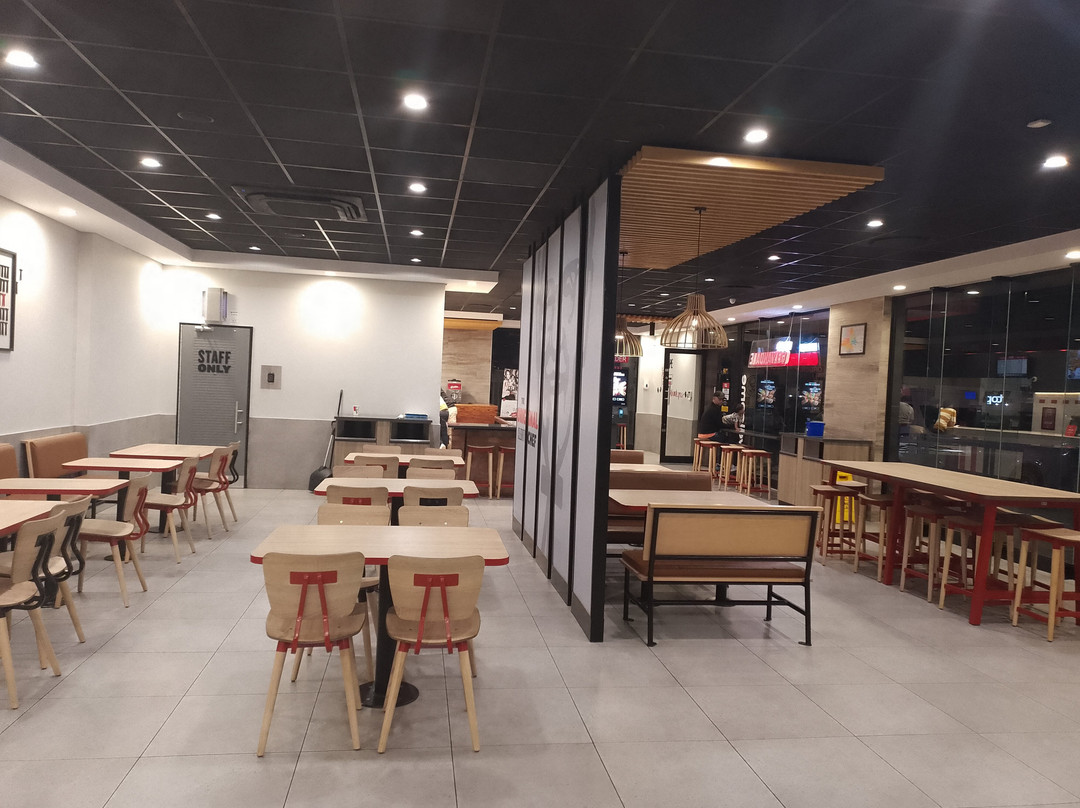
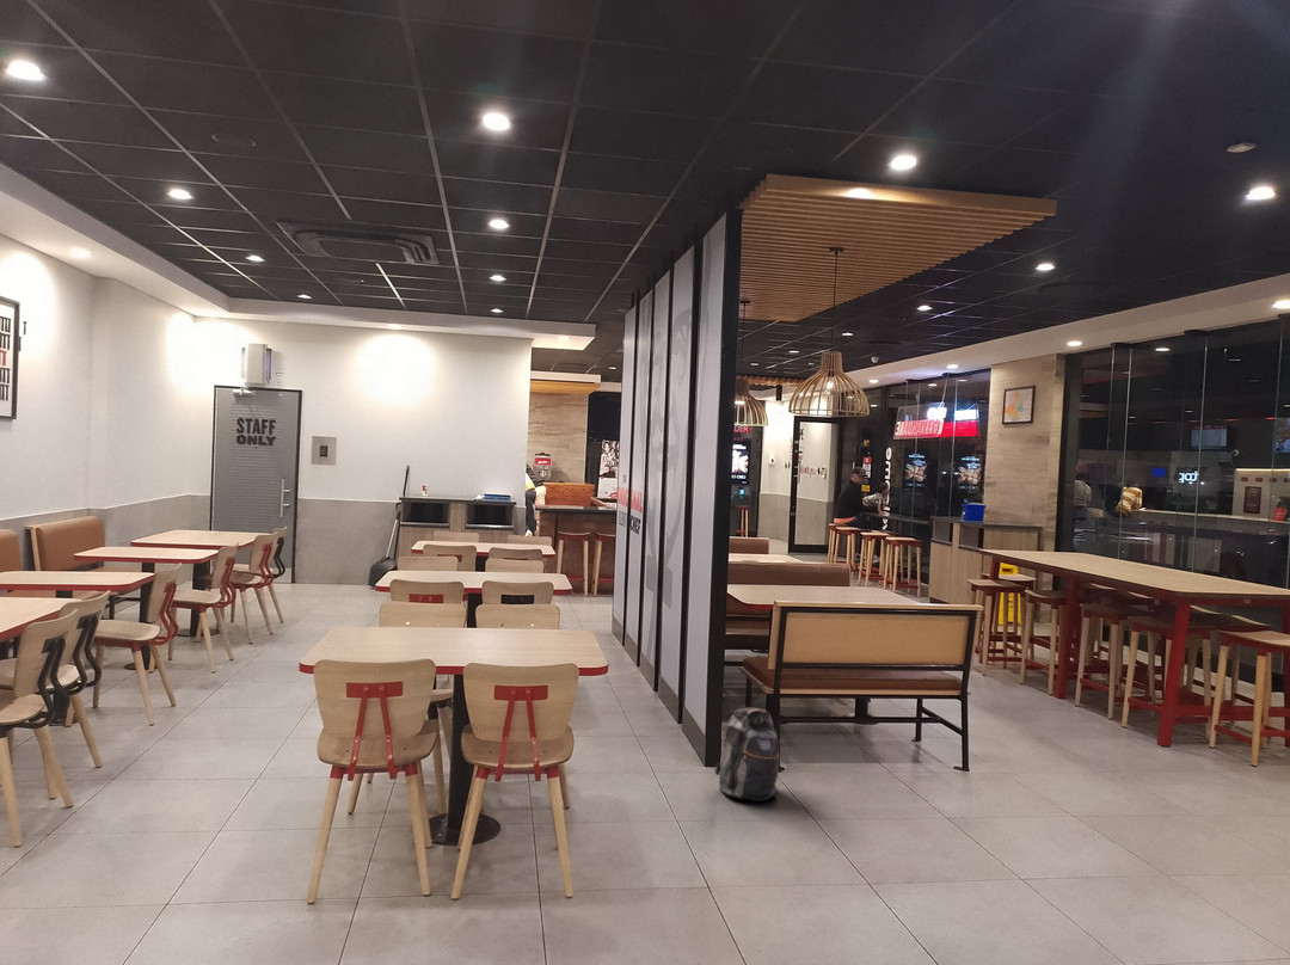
+ backpack (751, 749)
